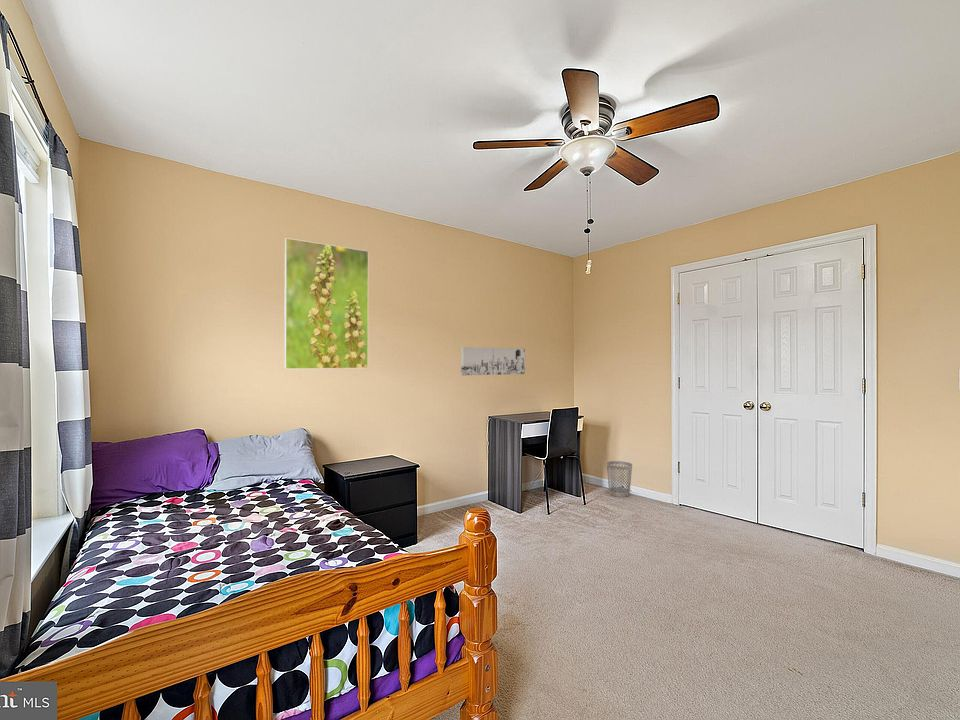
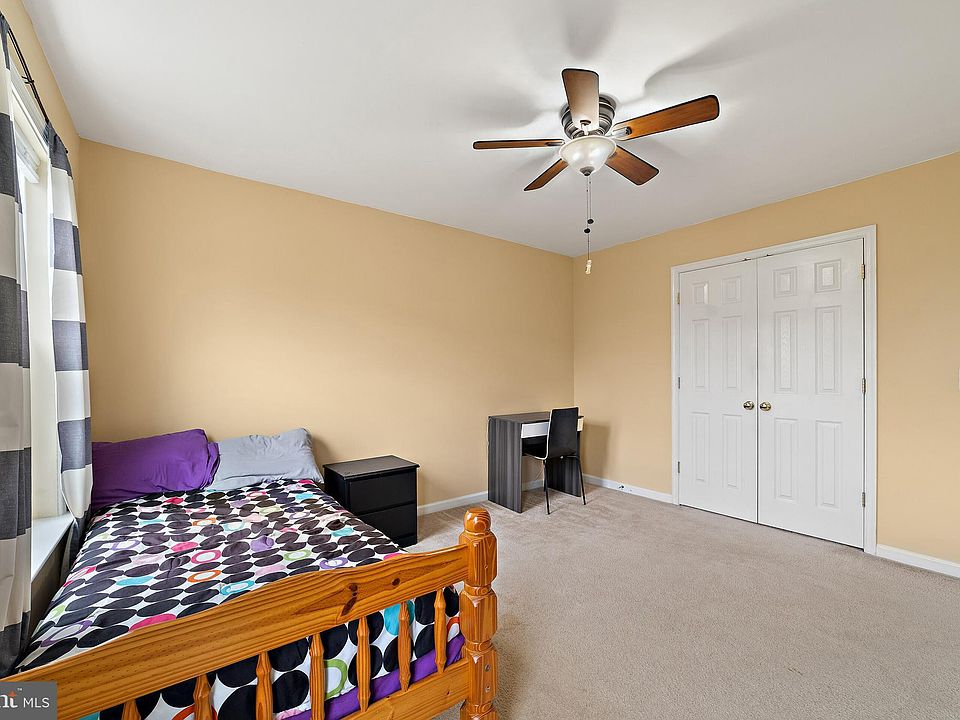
- wastebasket (619, 479)
- wall art (494, 361)
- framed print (328, 306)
